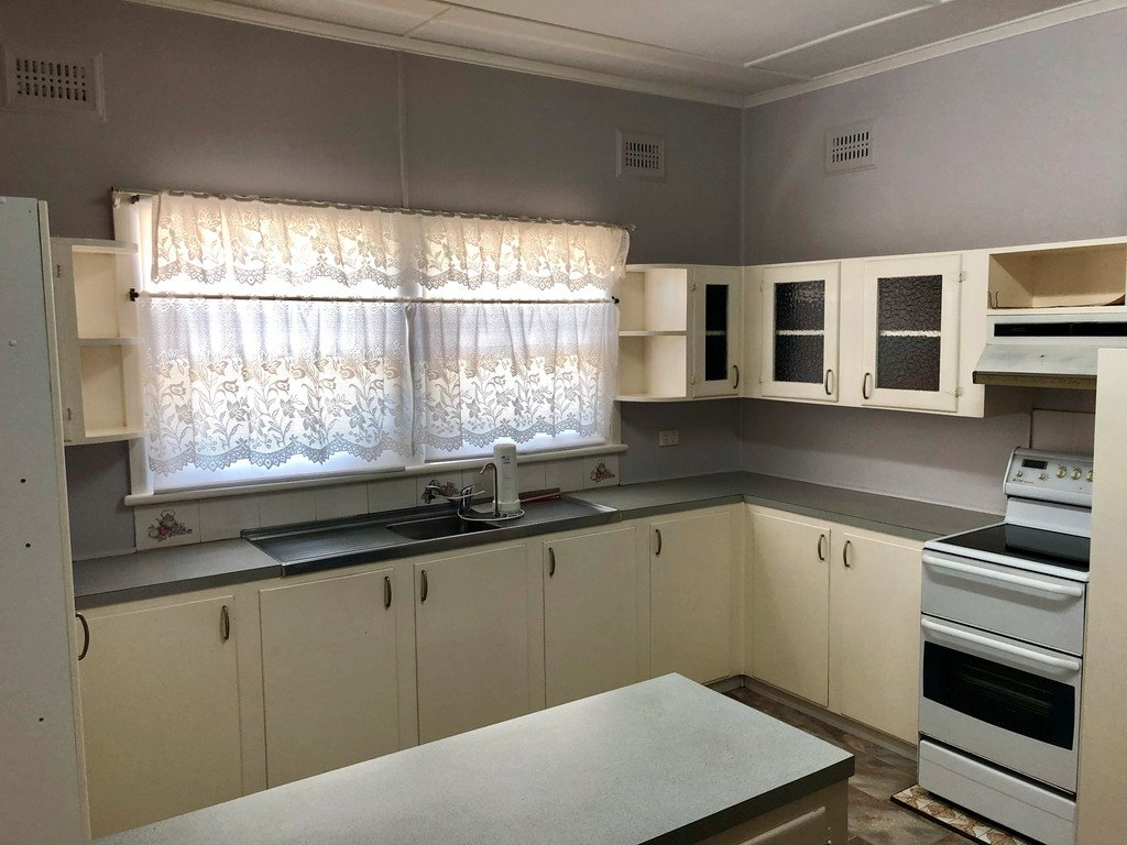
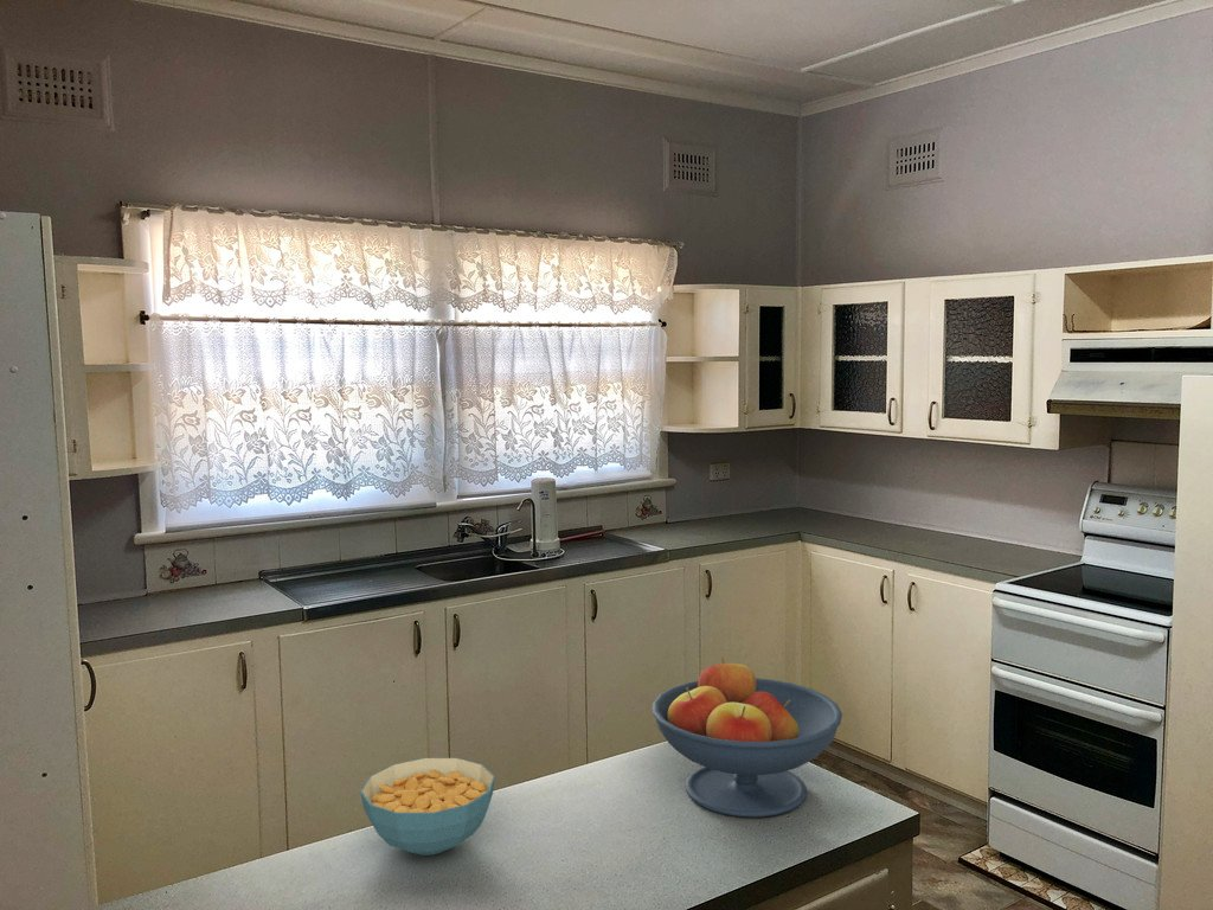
+ fruit bowl (745, 733)
+ cereal bowl (429, 814)
